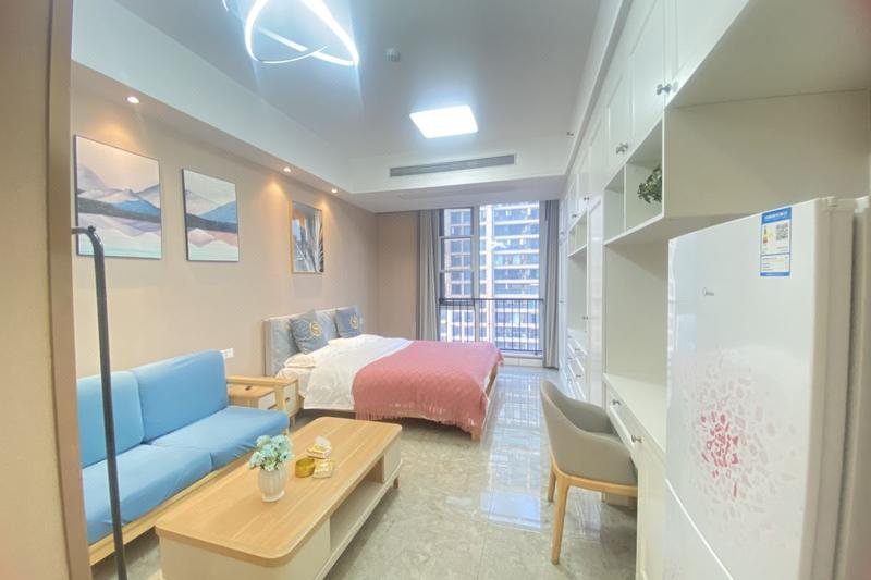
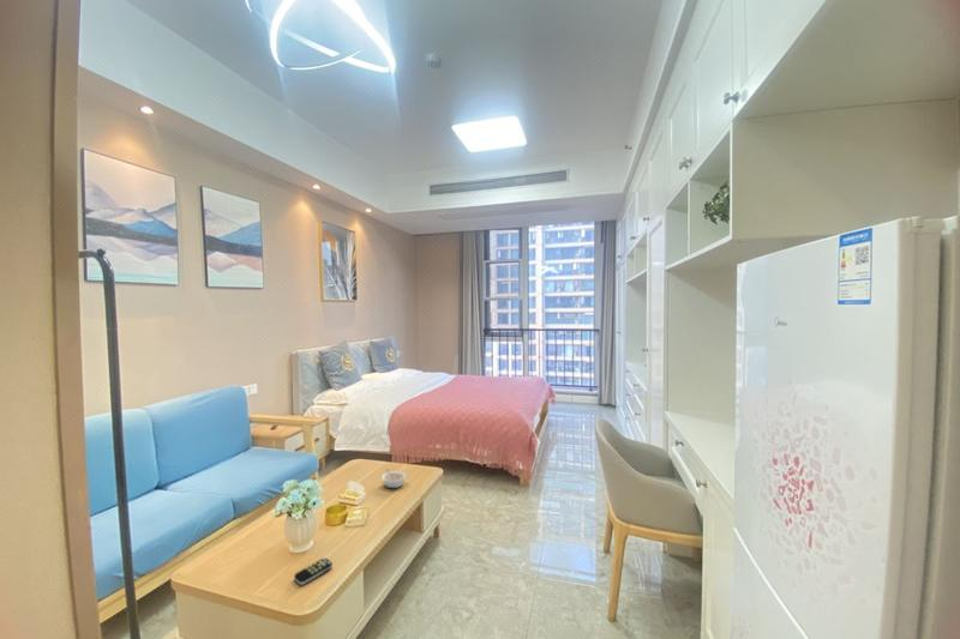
+ remote control (313, 569)
+ legume (392, 478)
